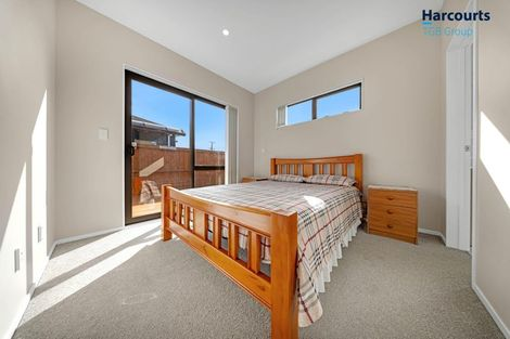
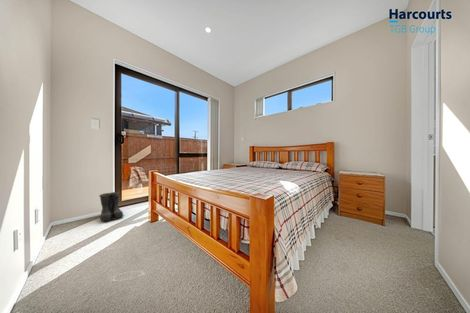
+ boots (111, 205)
